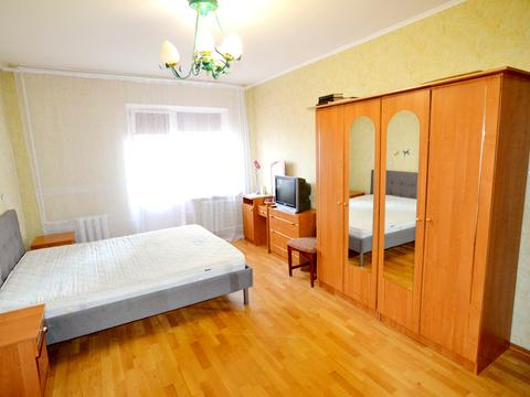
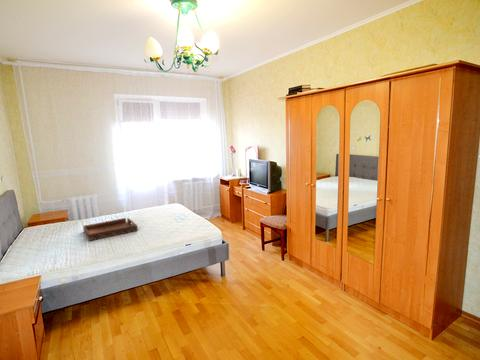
+ serving tray (110, 228)
